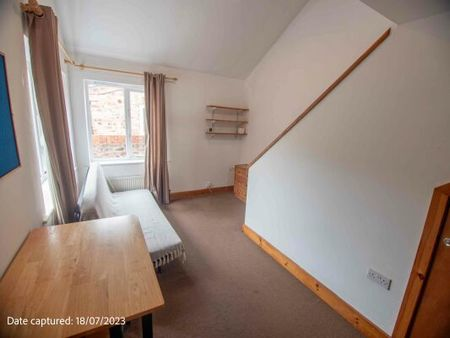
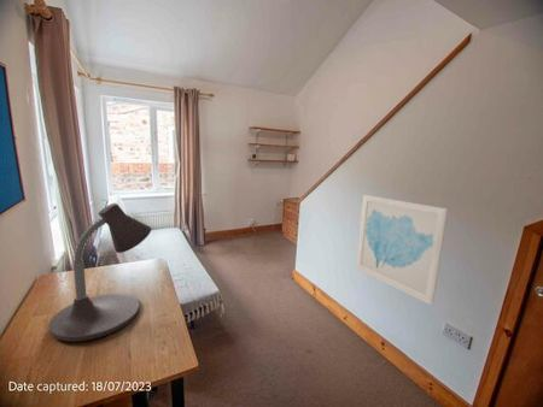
+ desk lamp (116, 252)
+ wall art (393, 243)
